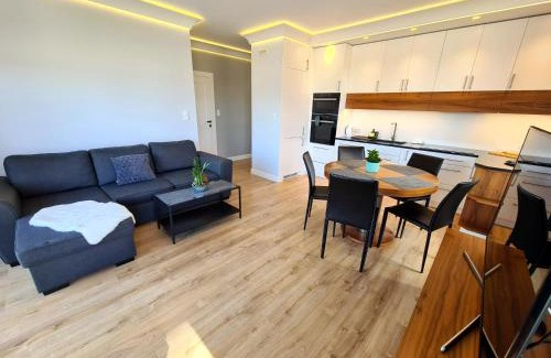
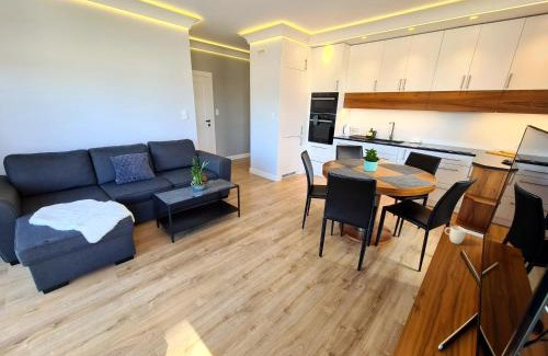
+ mug (454, 234)
